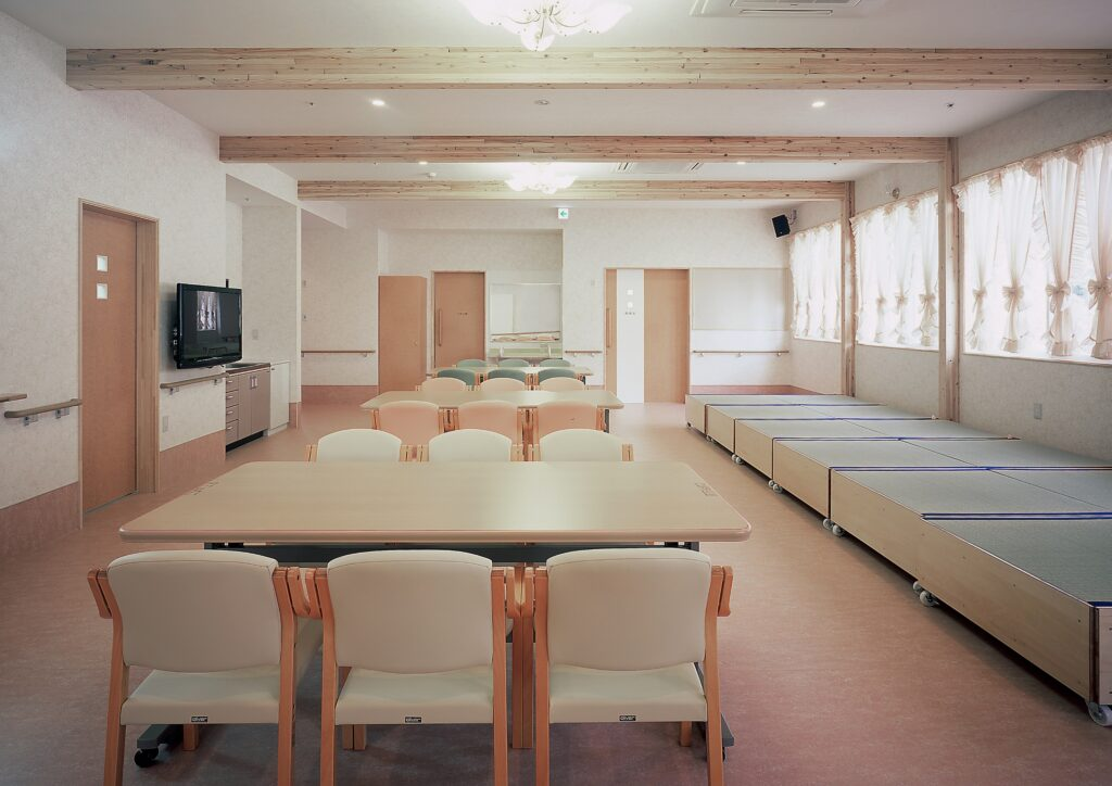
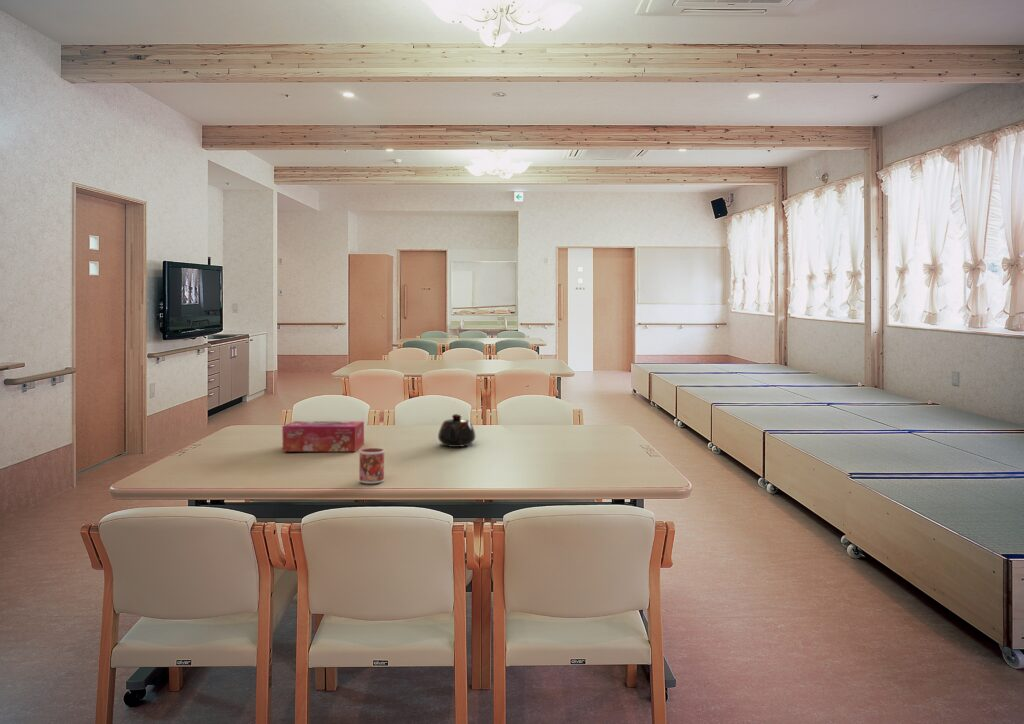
+ mug (373, 464)
+ tissue box (324, 435)
+ teapot (456, 429)
